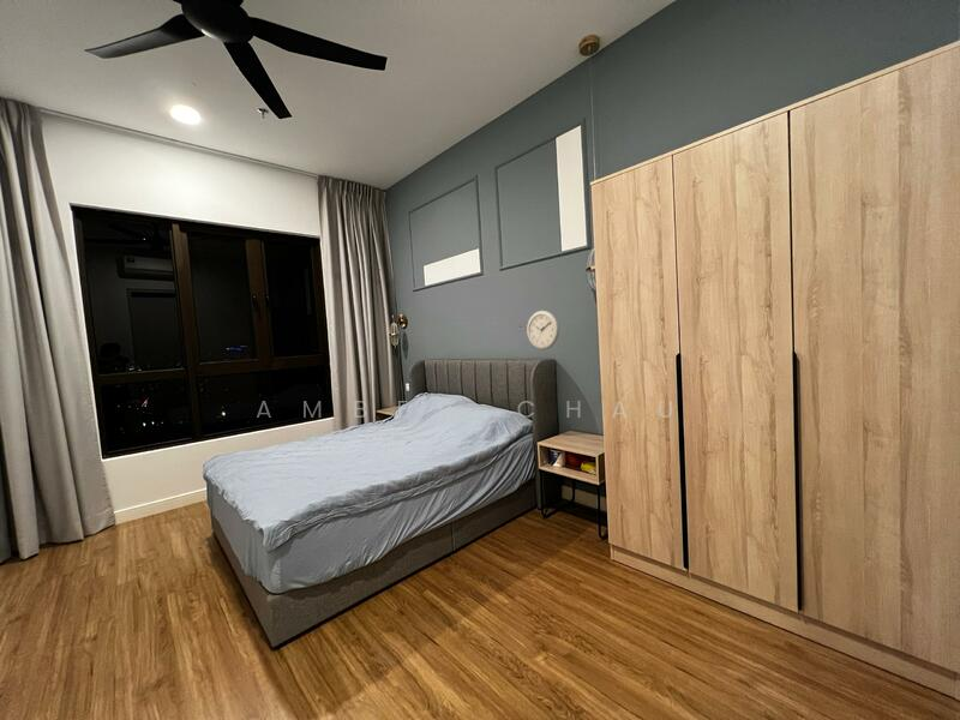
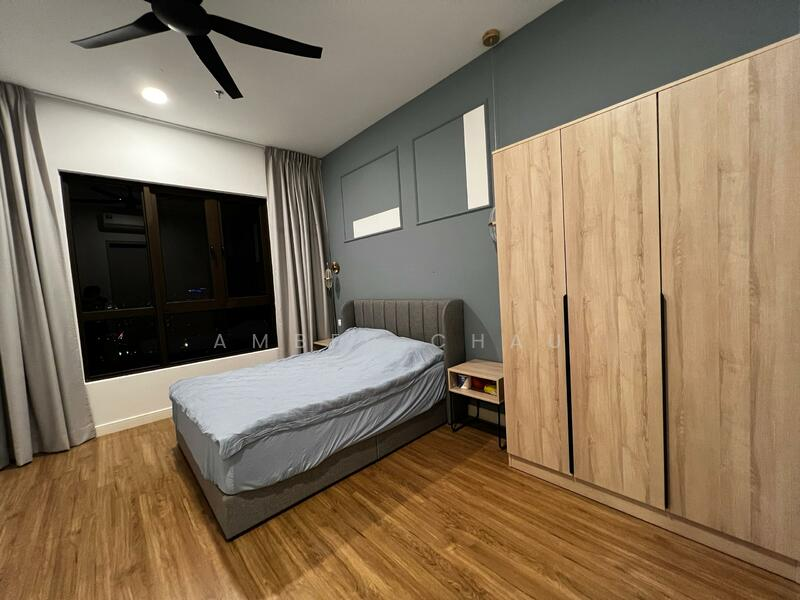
- wall clock (541, 330)
